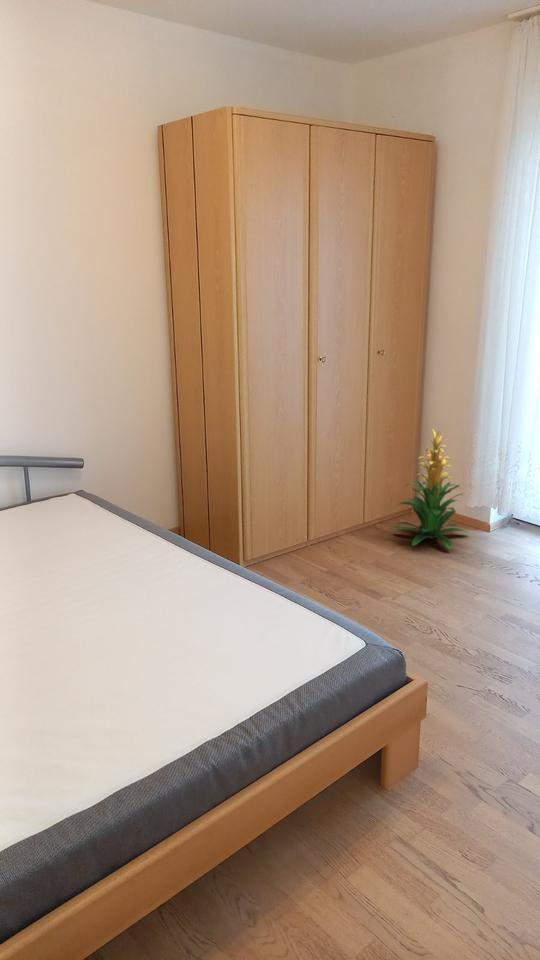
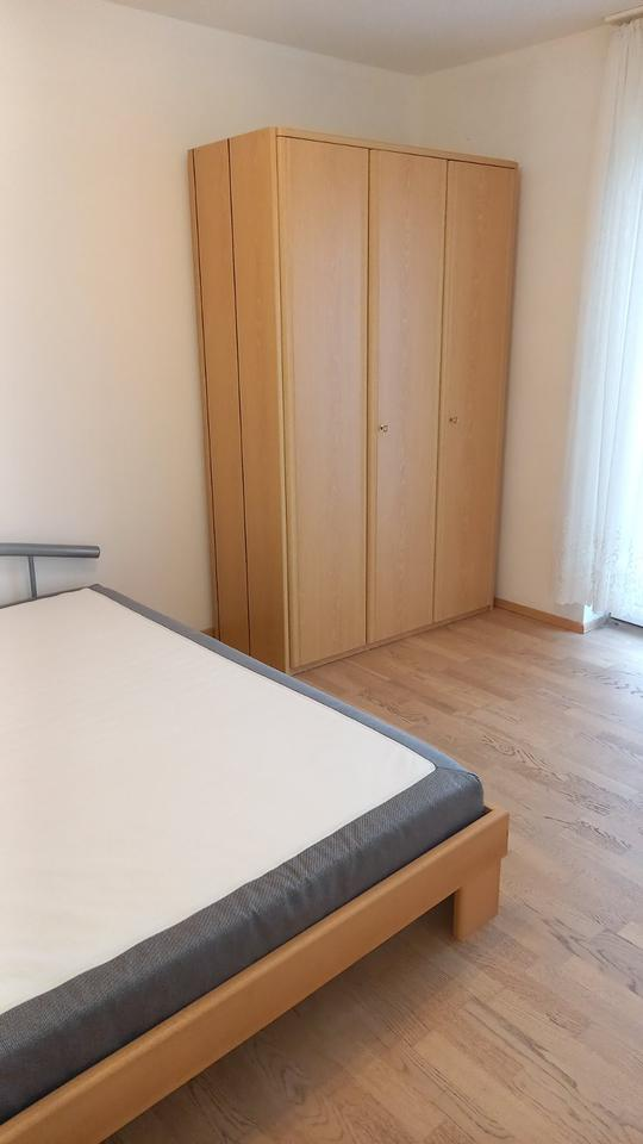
- indoor plant (434, 485)
